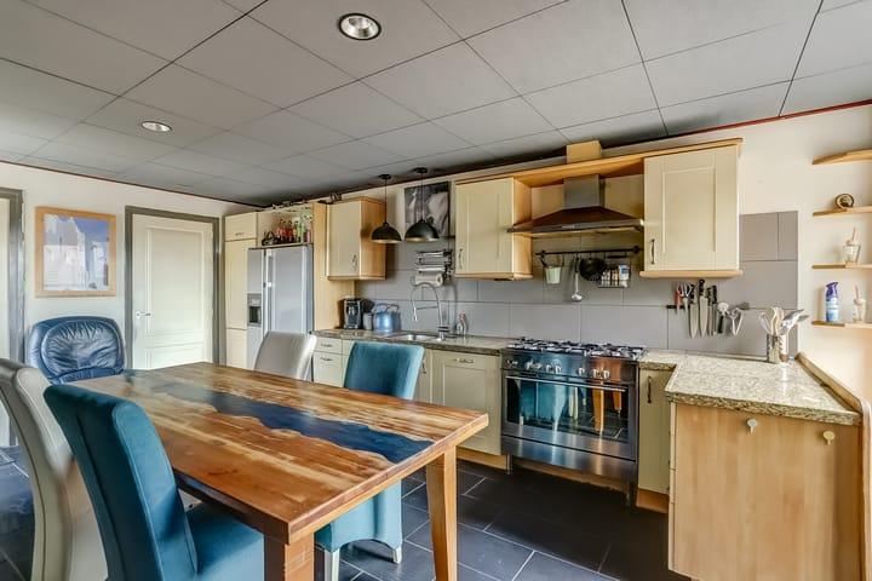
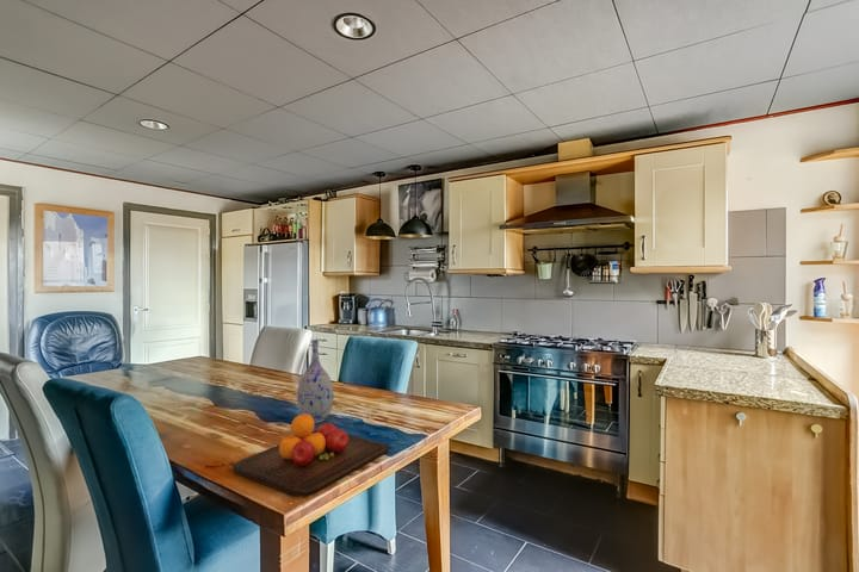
+ vase (315, 379)
+ chopping board (314, 437)
